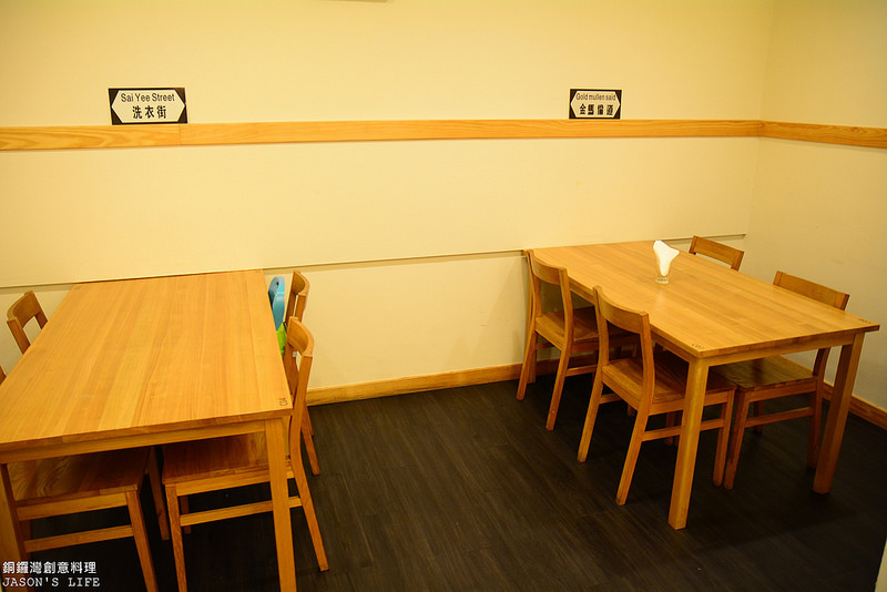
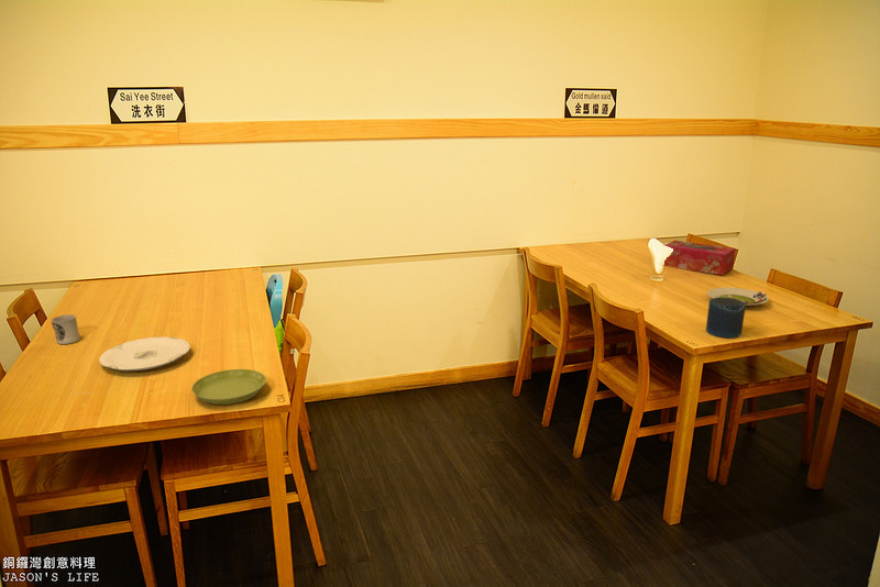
+ tissue box (697, 256)
+ cup (63, 328)
+ candle (725, 317)
+ salad plate (737, 297)
+ plate (145, 355)
+ saucer (230, 387)
